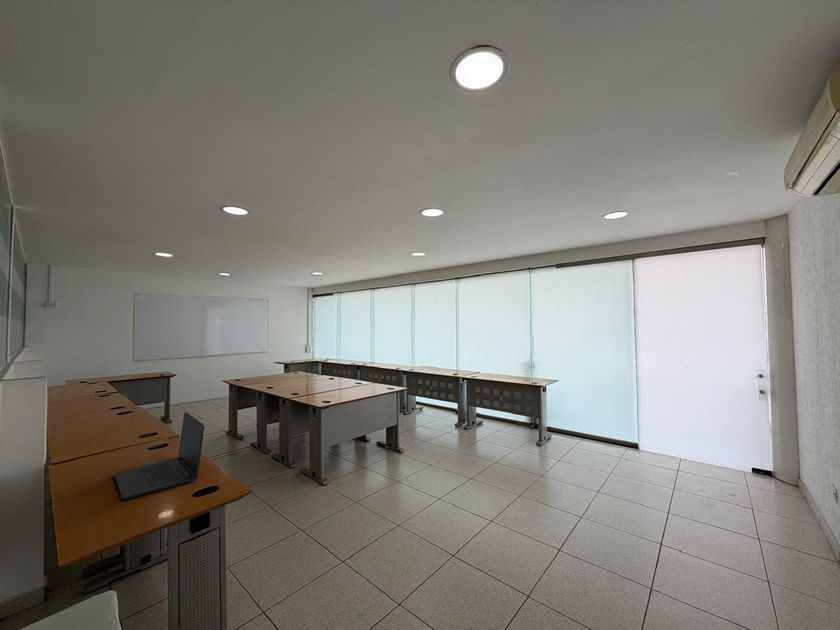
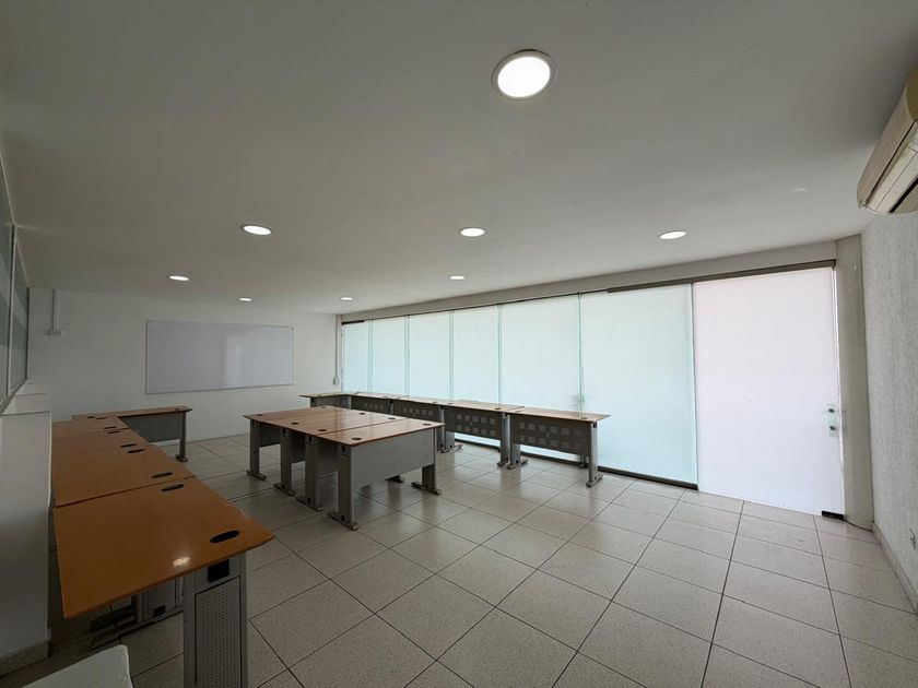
- laptop (163, 460)
